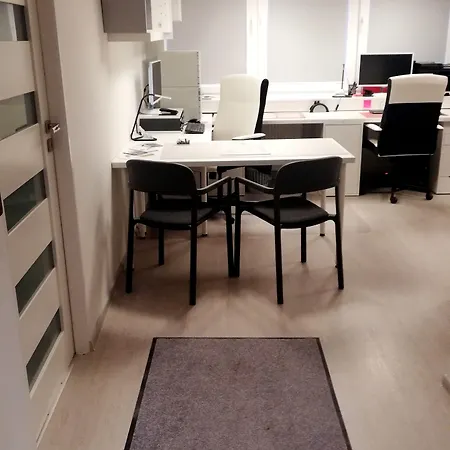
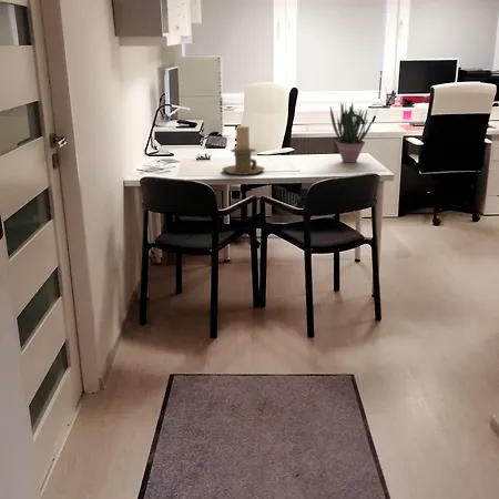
+ candle holder (243, 149)
+ potted plant (349, 132)
